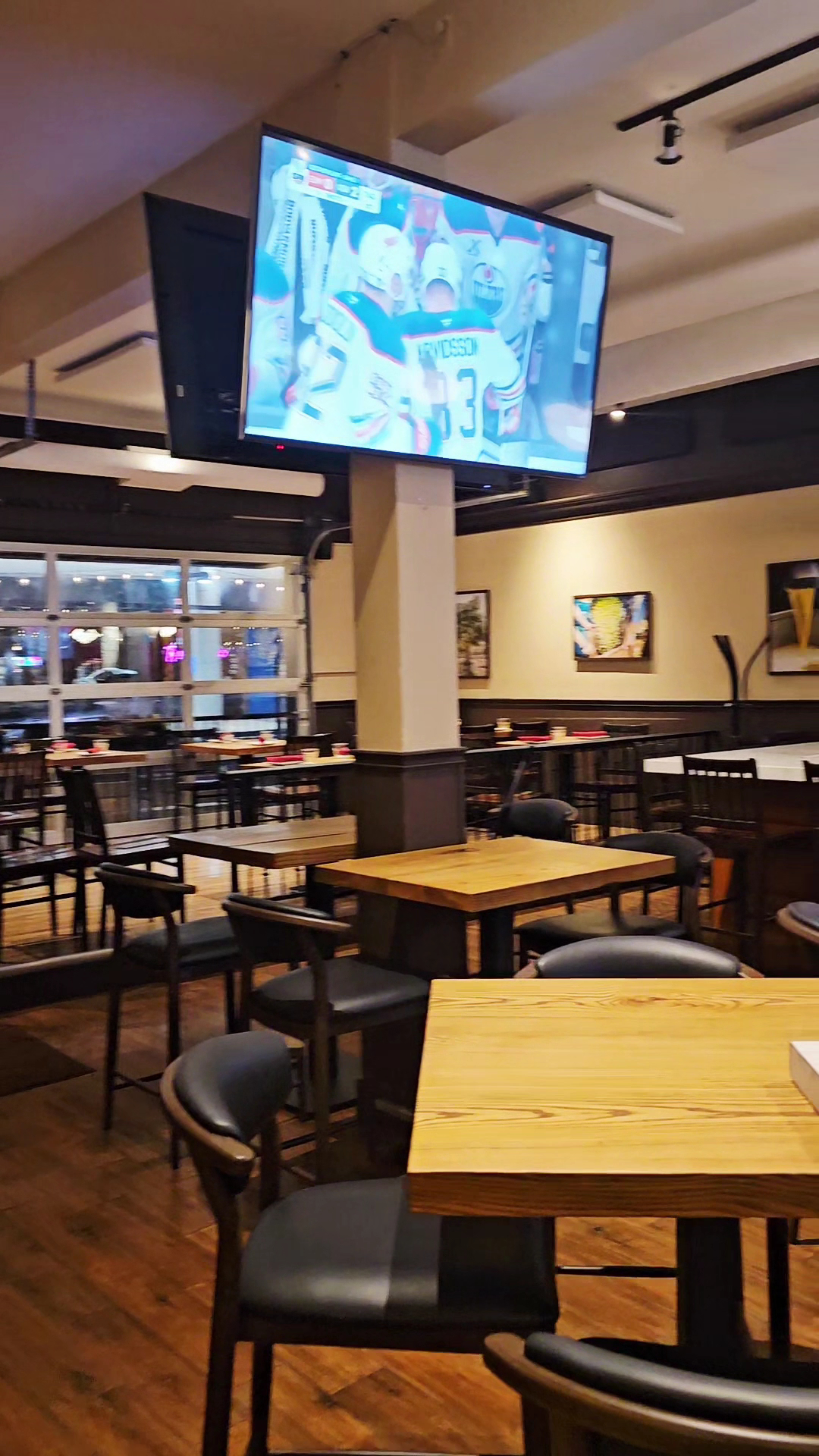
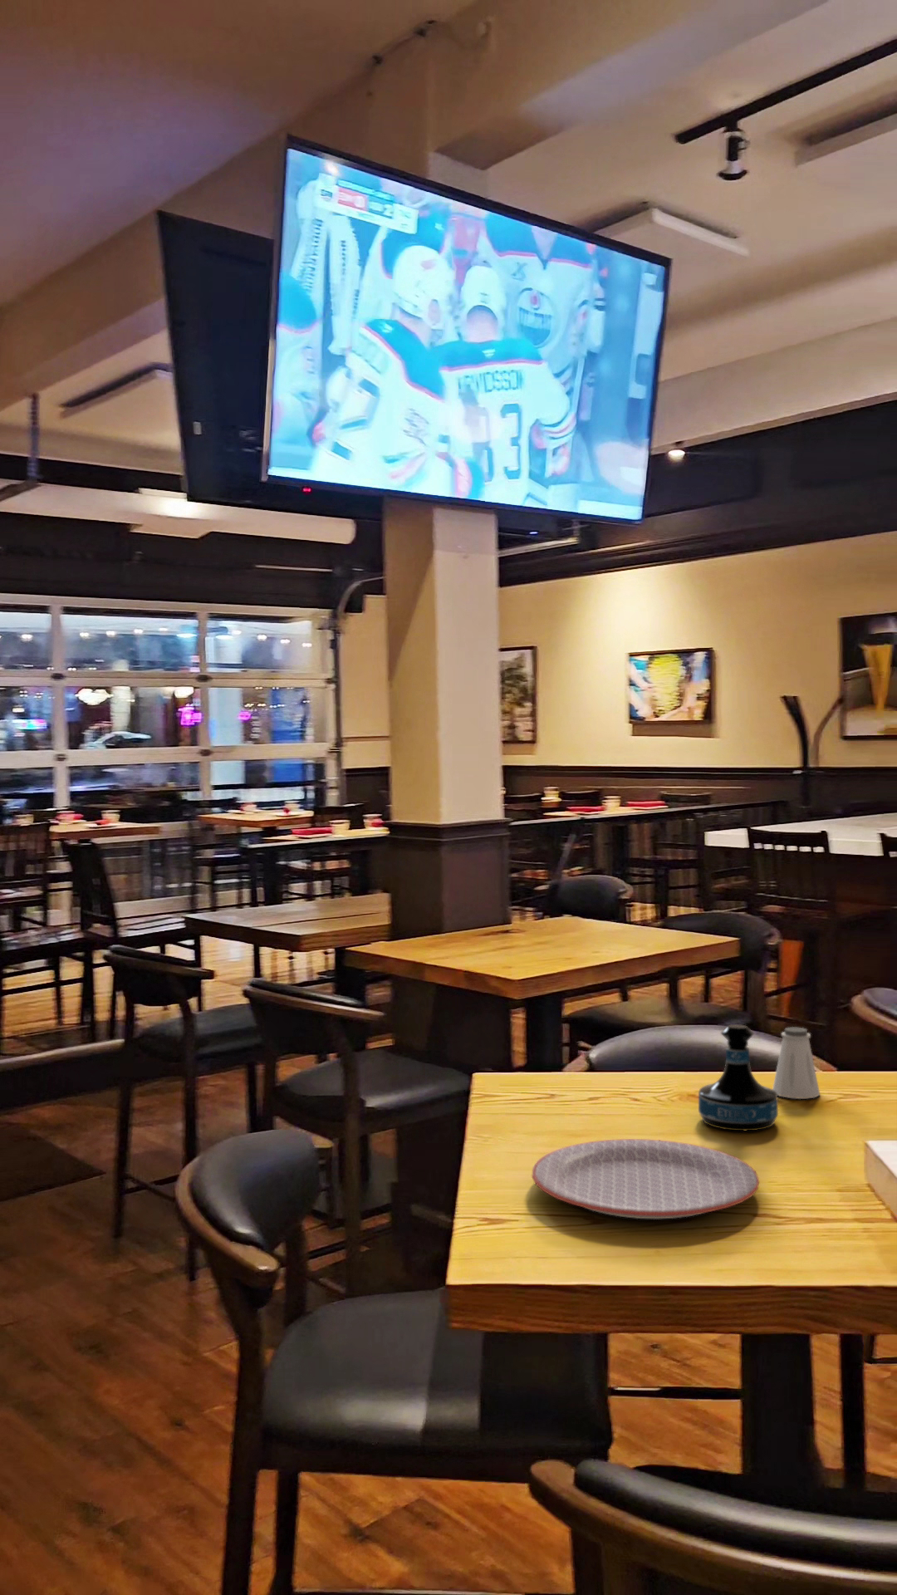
+ plate (644, 1181)
+ saltshaker (795, 1060)
+ tequila bottle (737, 1074)
